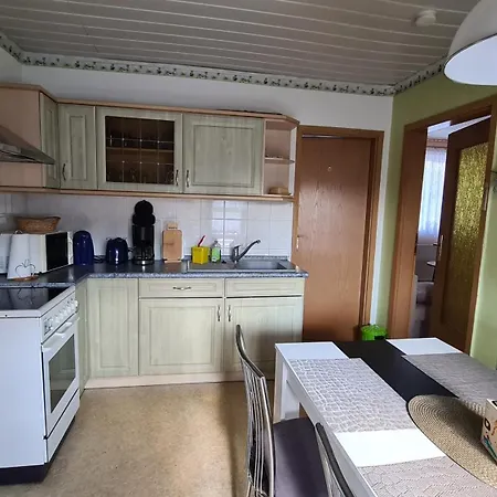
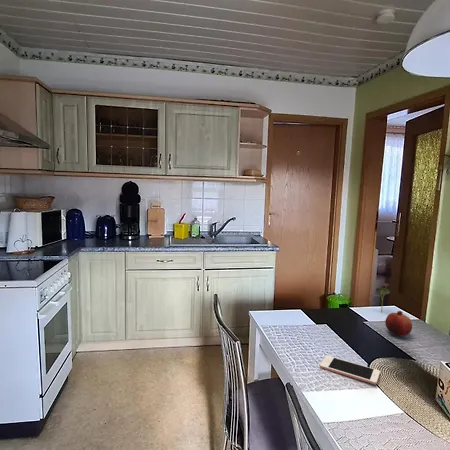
+ flower (381, 297)
+ fruit (398, 323)
+ cell phone (349, 369)
